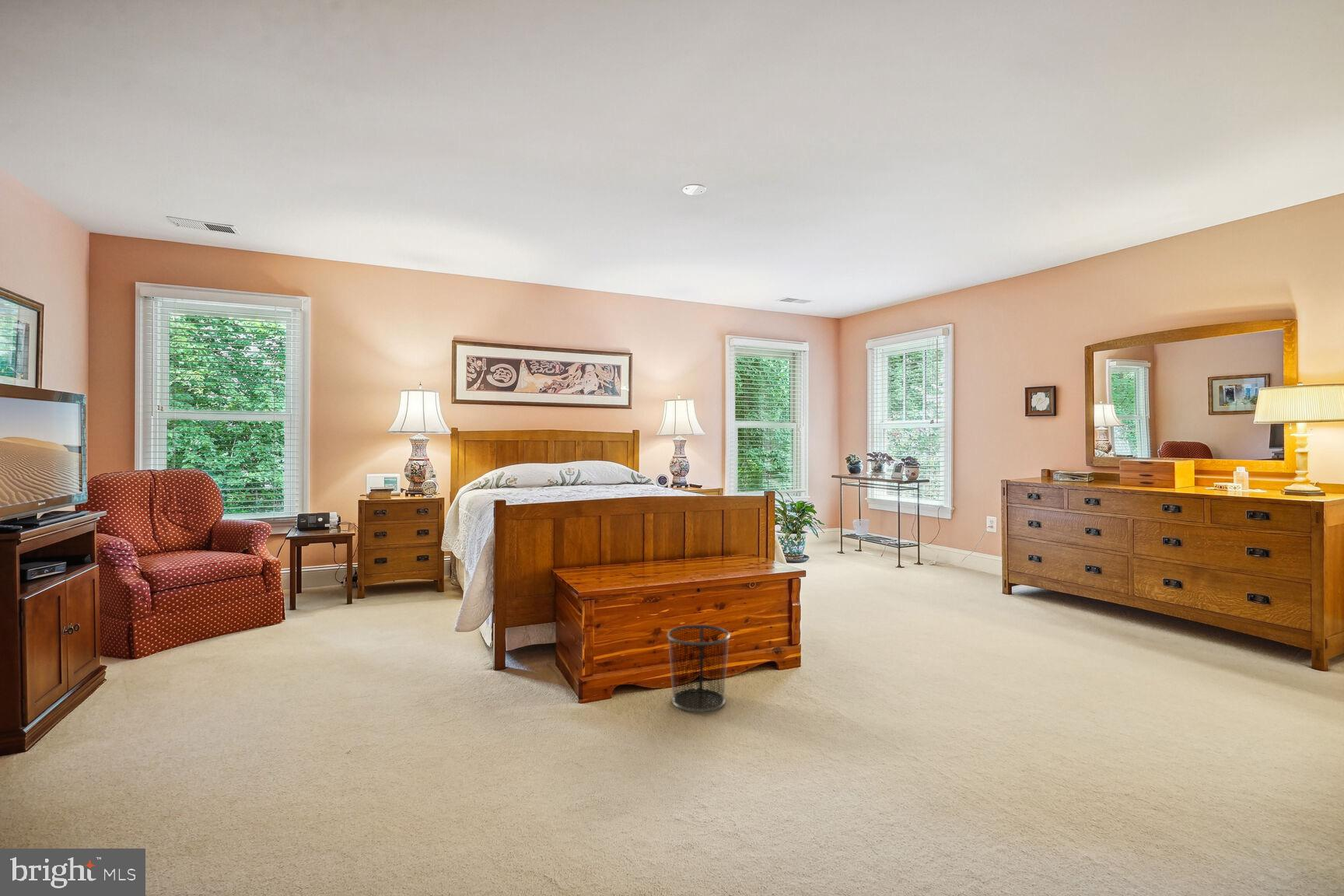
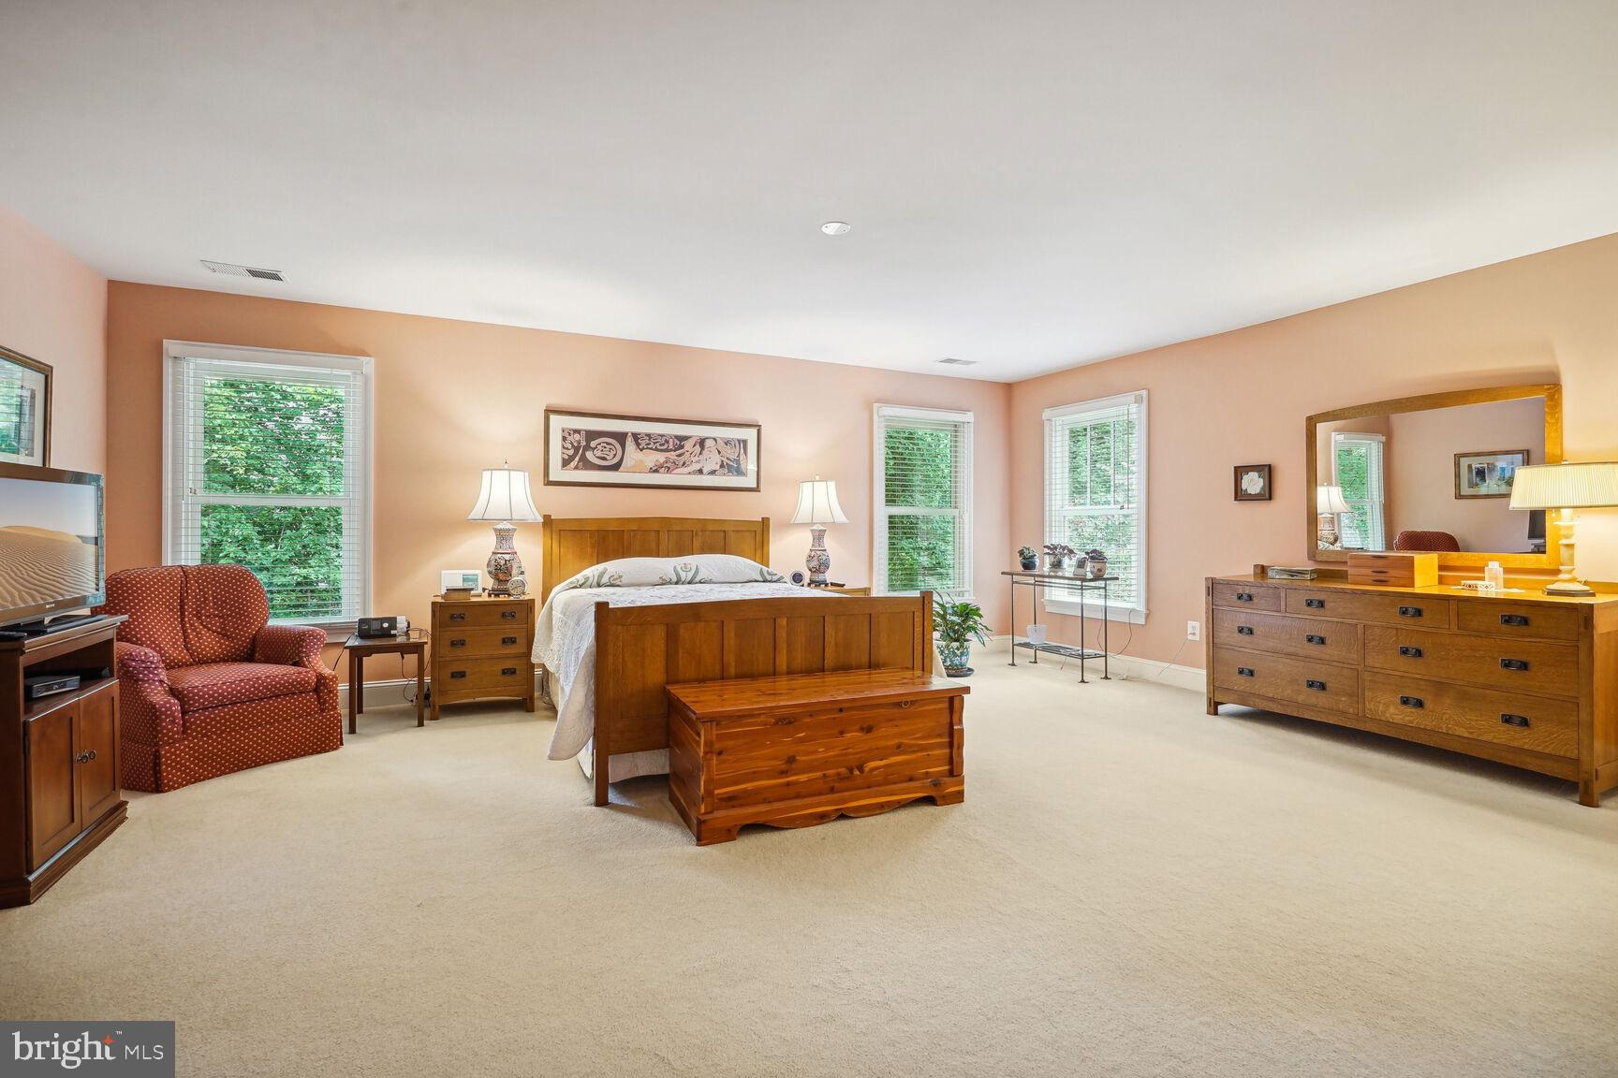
- waste bin (698, 667)
